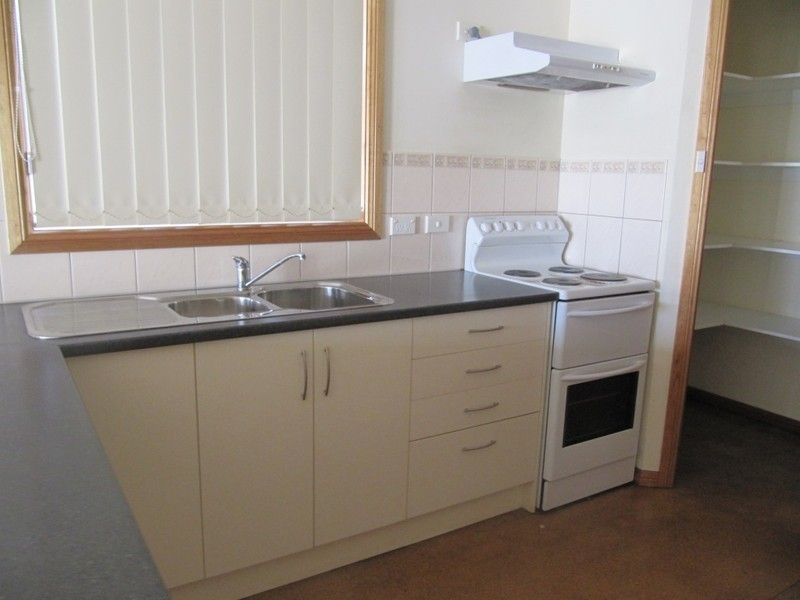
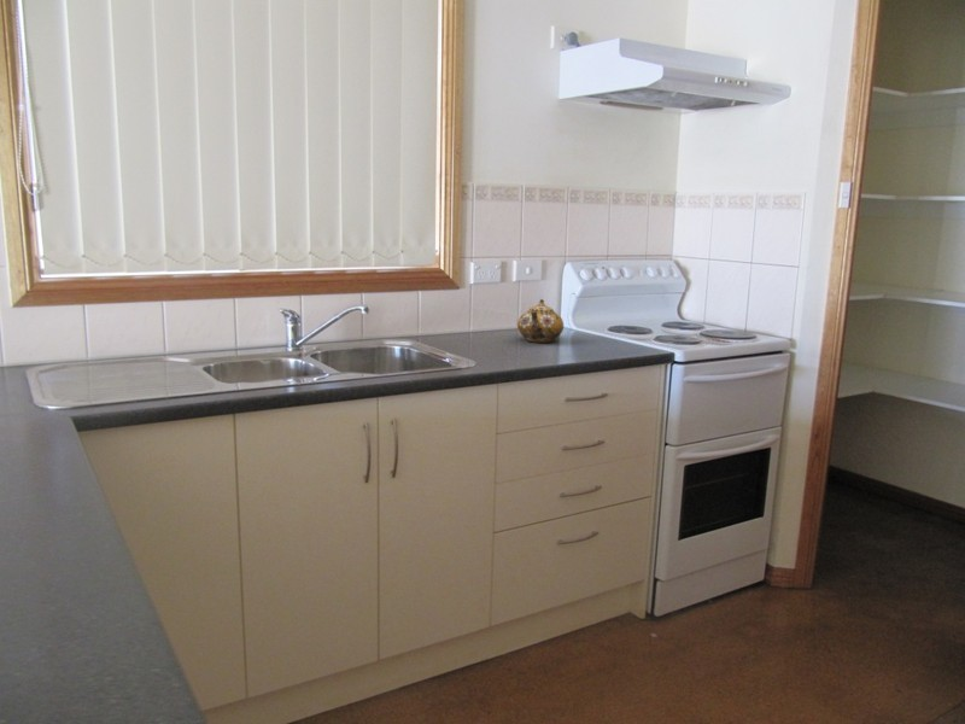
+ teapot (540, 320)
